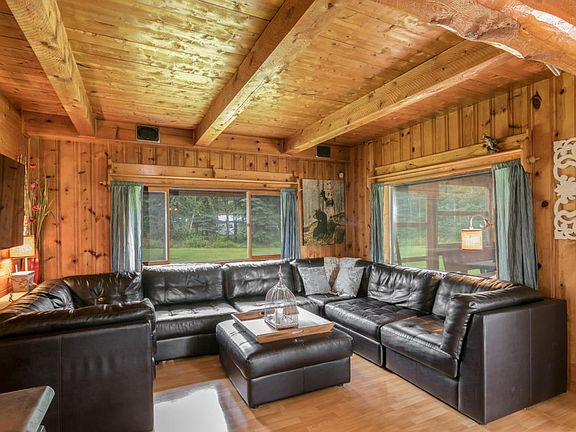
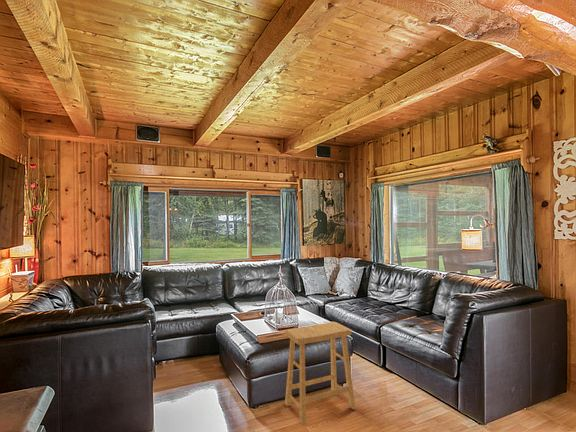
+ stool (321, 377)
